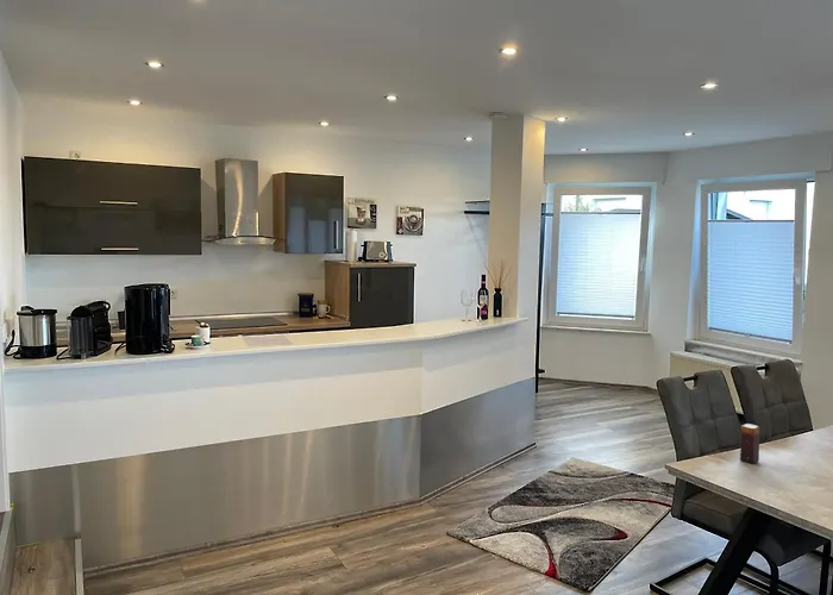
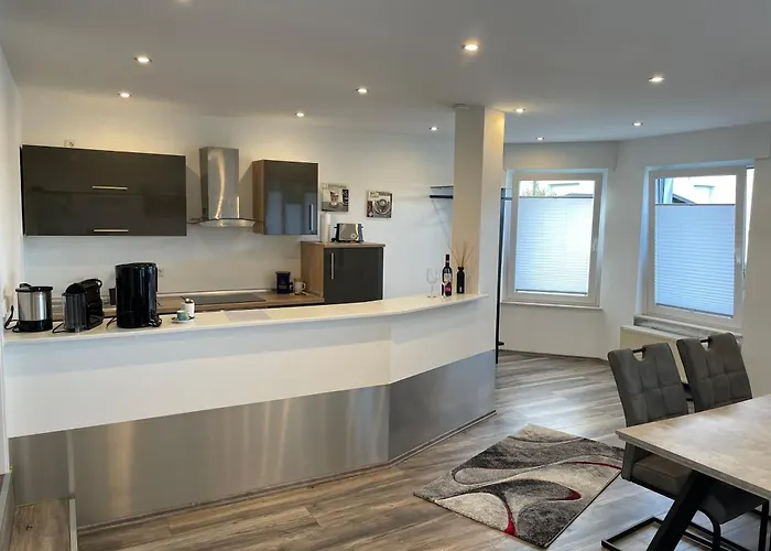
- candle (750, 443)
